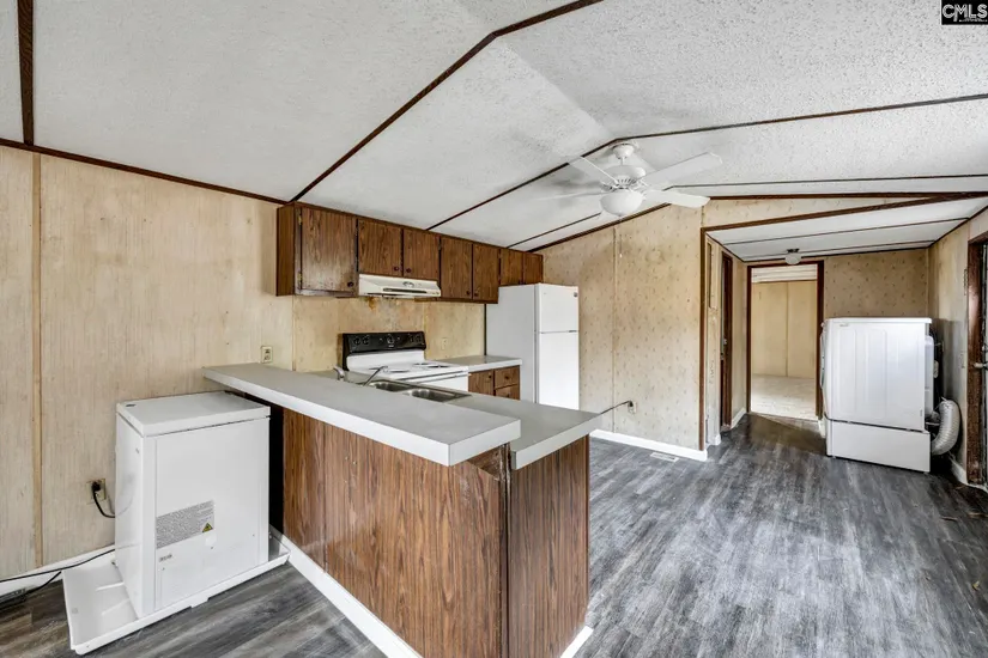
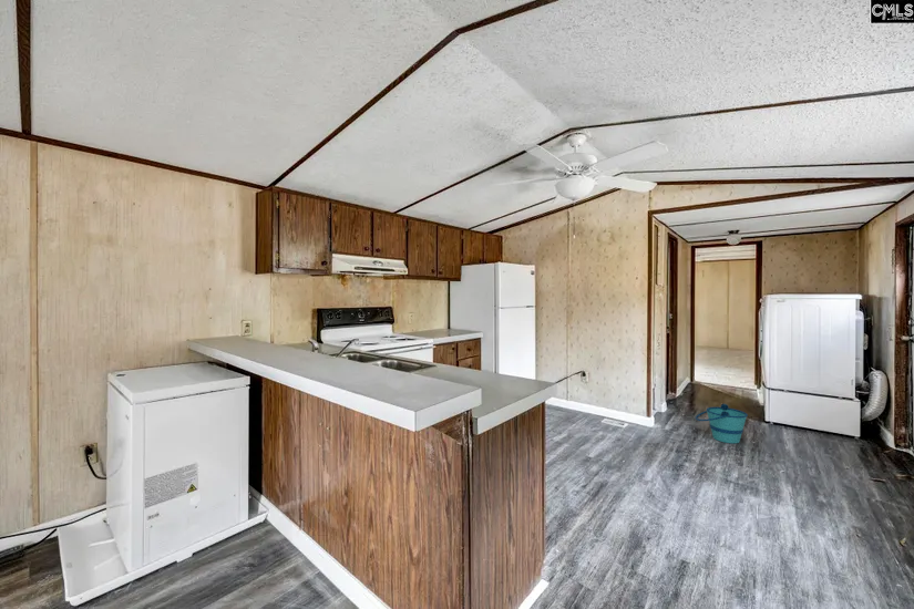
+ bucket (720, 422)
